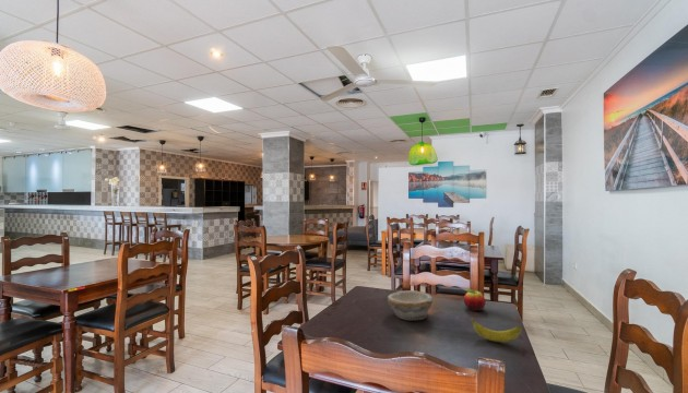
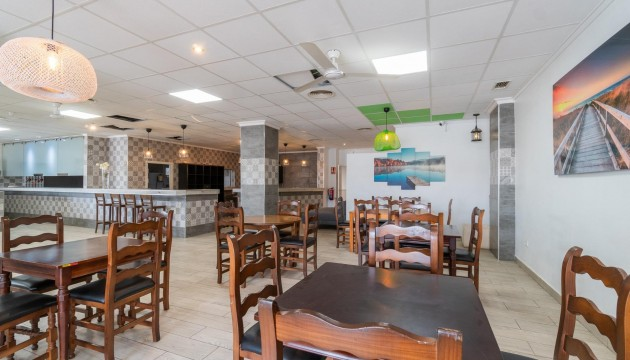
- fruit (474, 299)
- bowl (410, 306)
- banana (495, 331)
